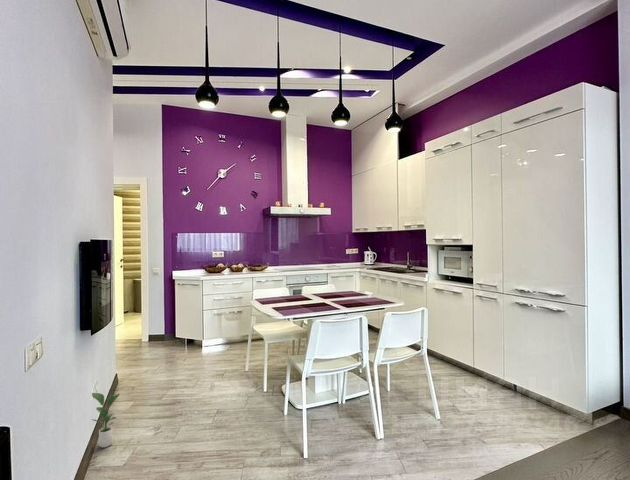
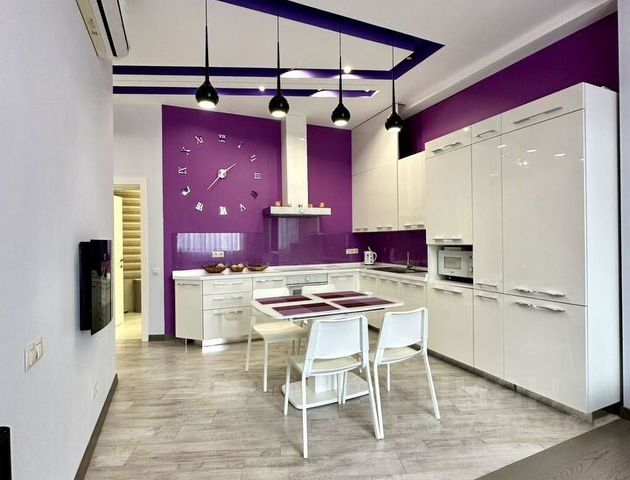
- potted plant (105, 419)
